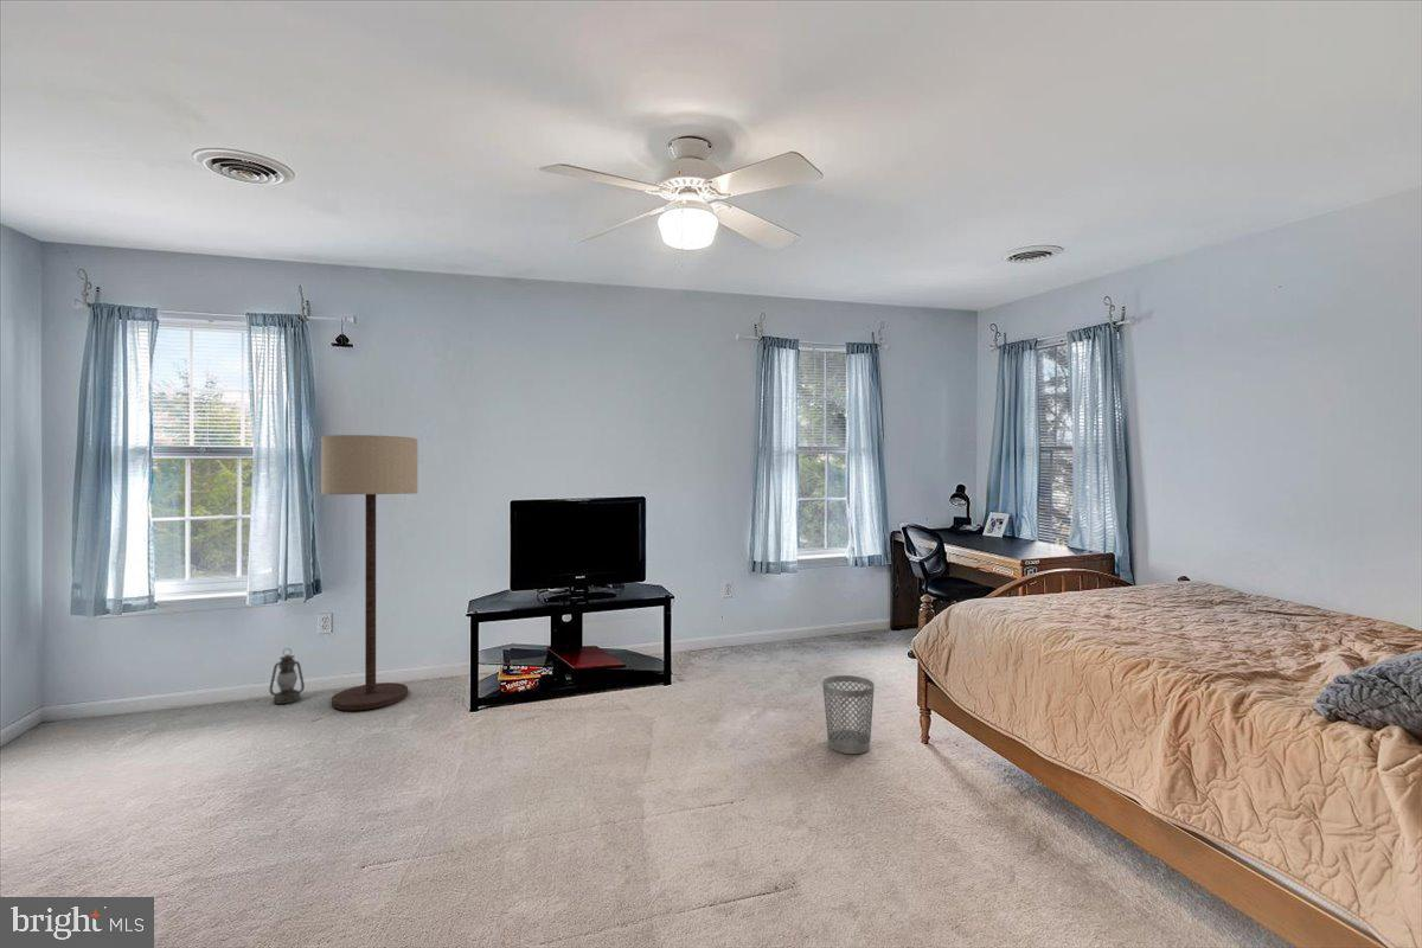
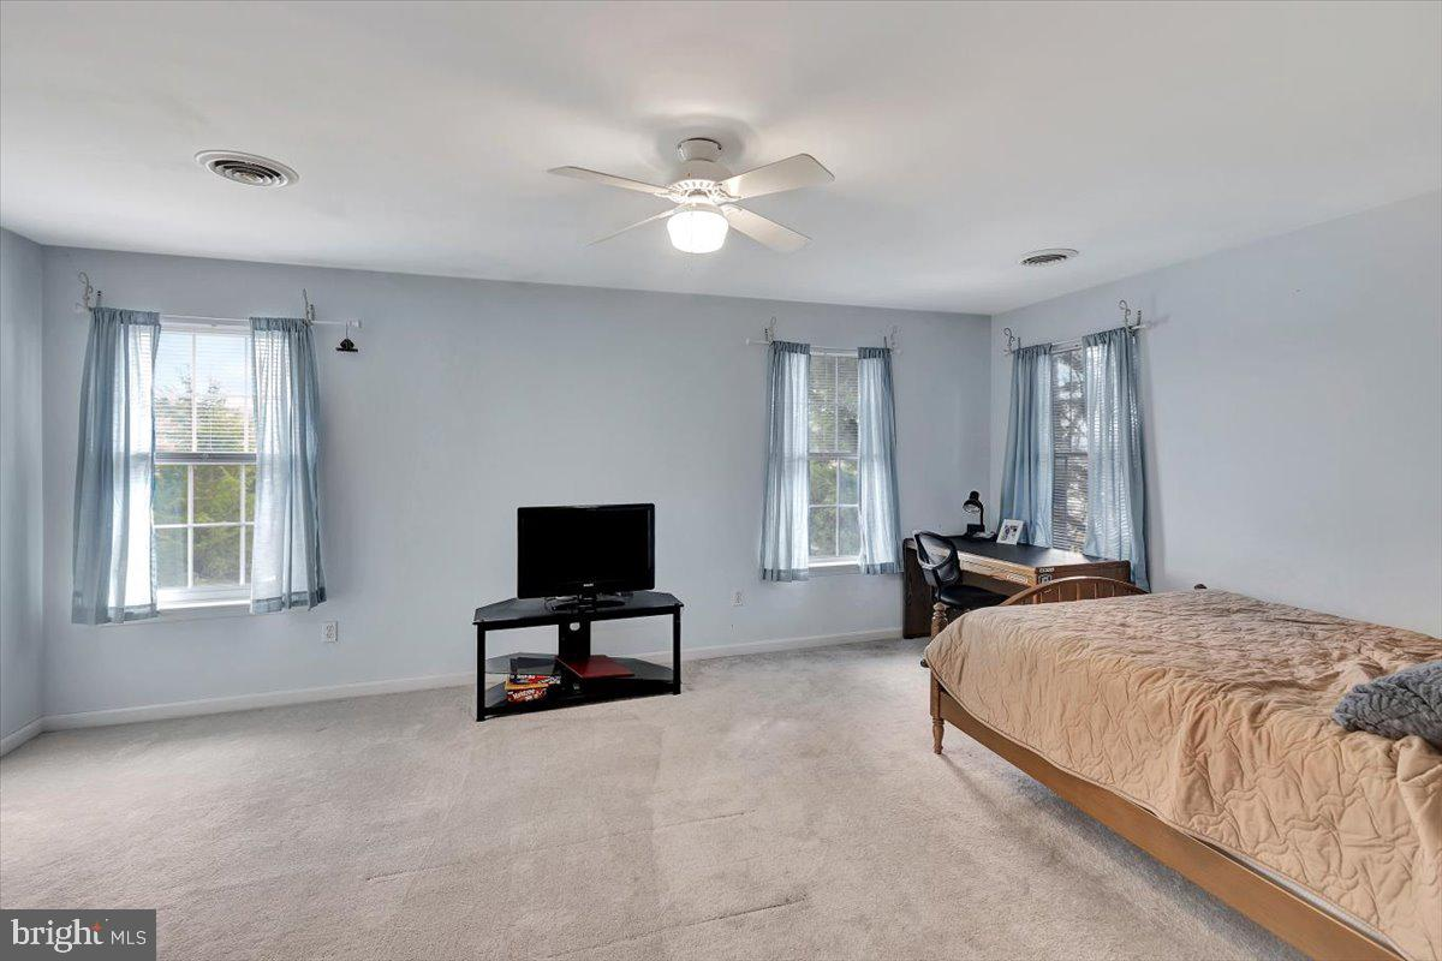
- floor lamp (370, 568)
- lantern (287, 674)
- wastebasket (848, 713)
